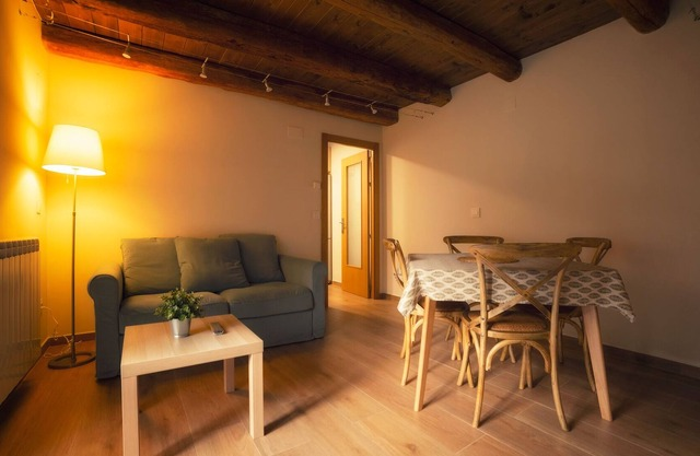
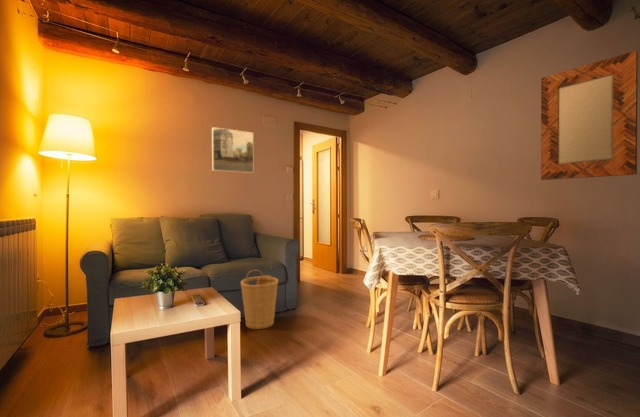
+ basket (259, 297)
+ home mirror (584, 121)
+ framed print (233, 150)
